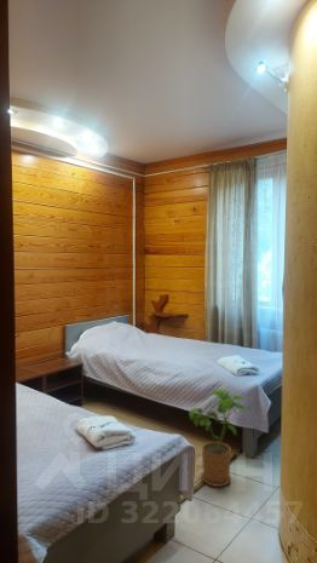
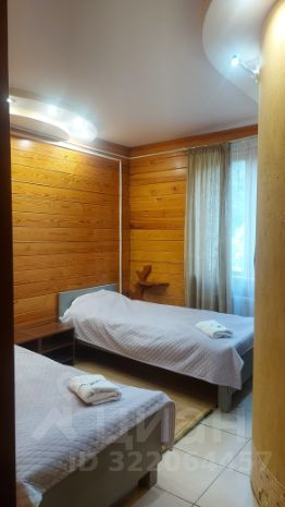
- house plant (214, 436)
